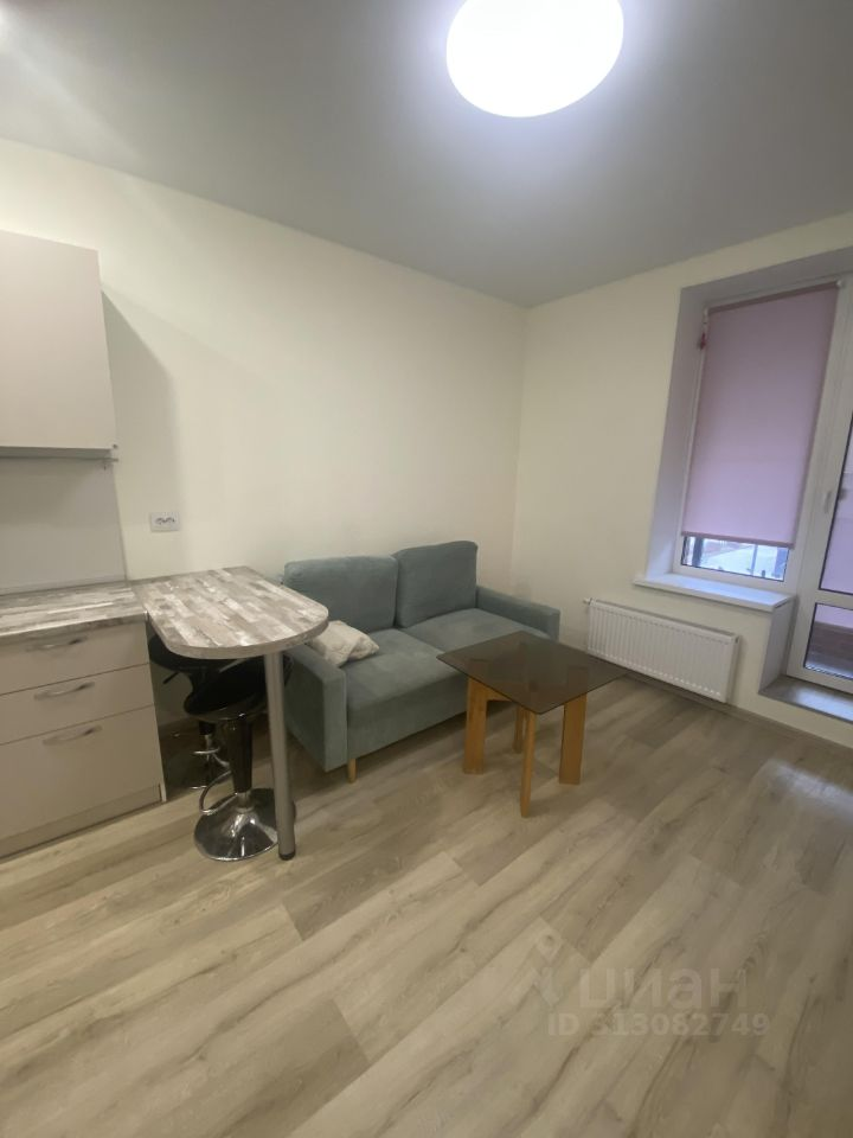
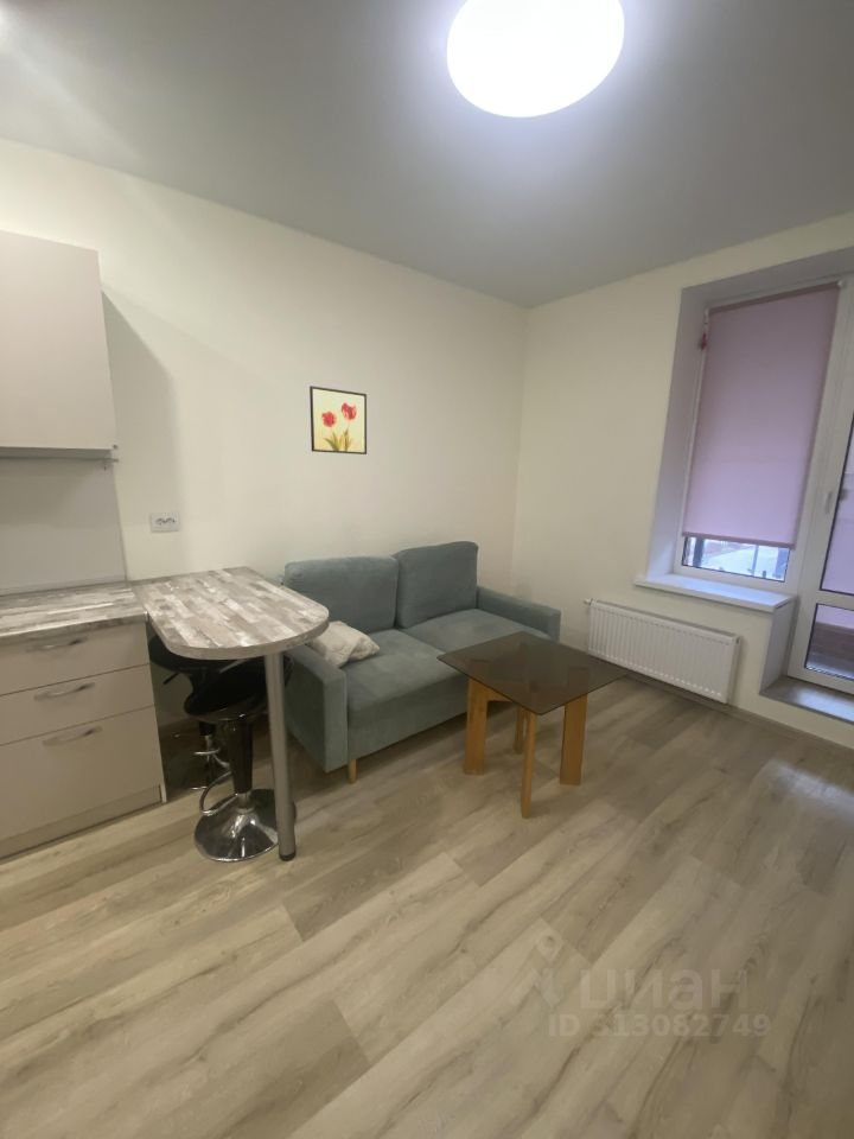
+ wall art (338, 421)
